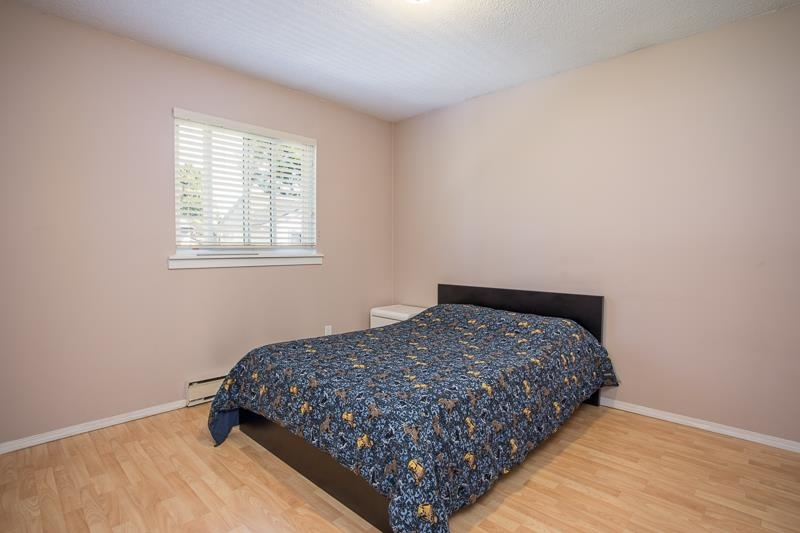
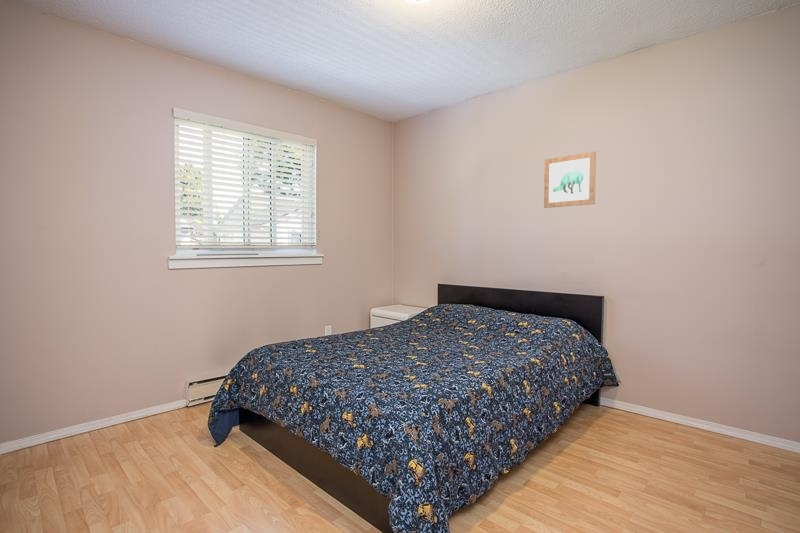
+ wall art (568, 180)
